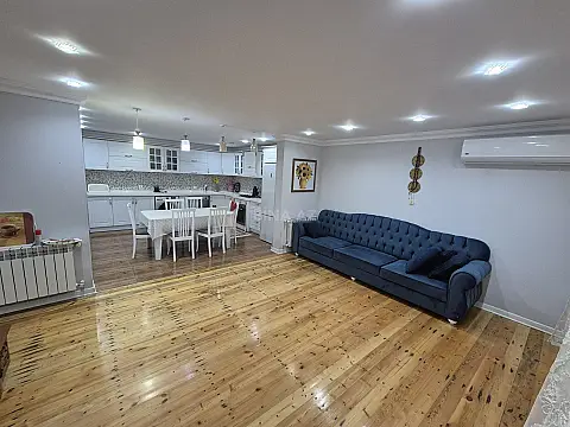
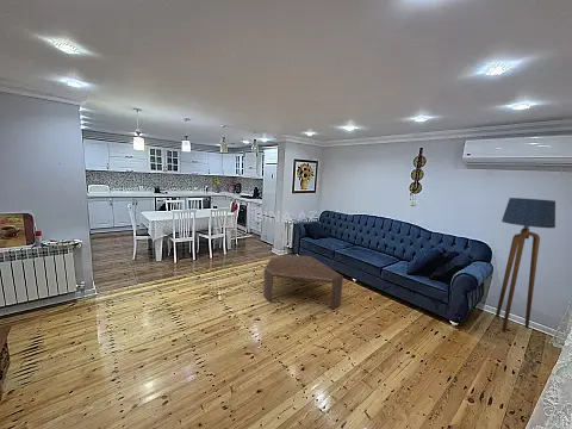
+ coffee table (303, 279)
+ floor lamp (518, 265)
